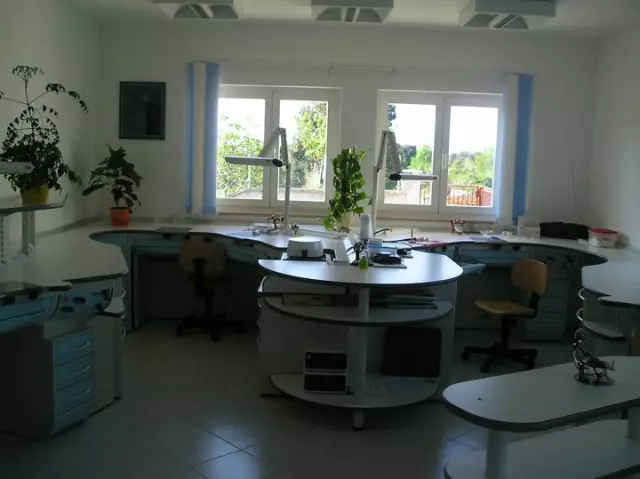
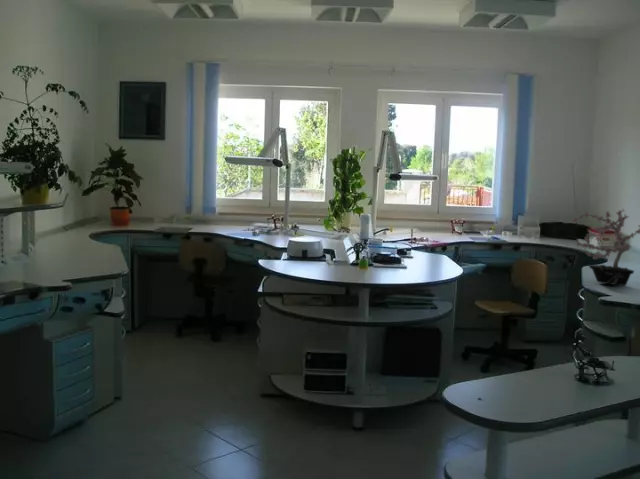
+ potted plant (601, 245)
